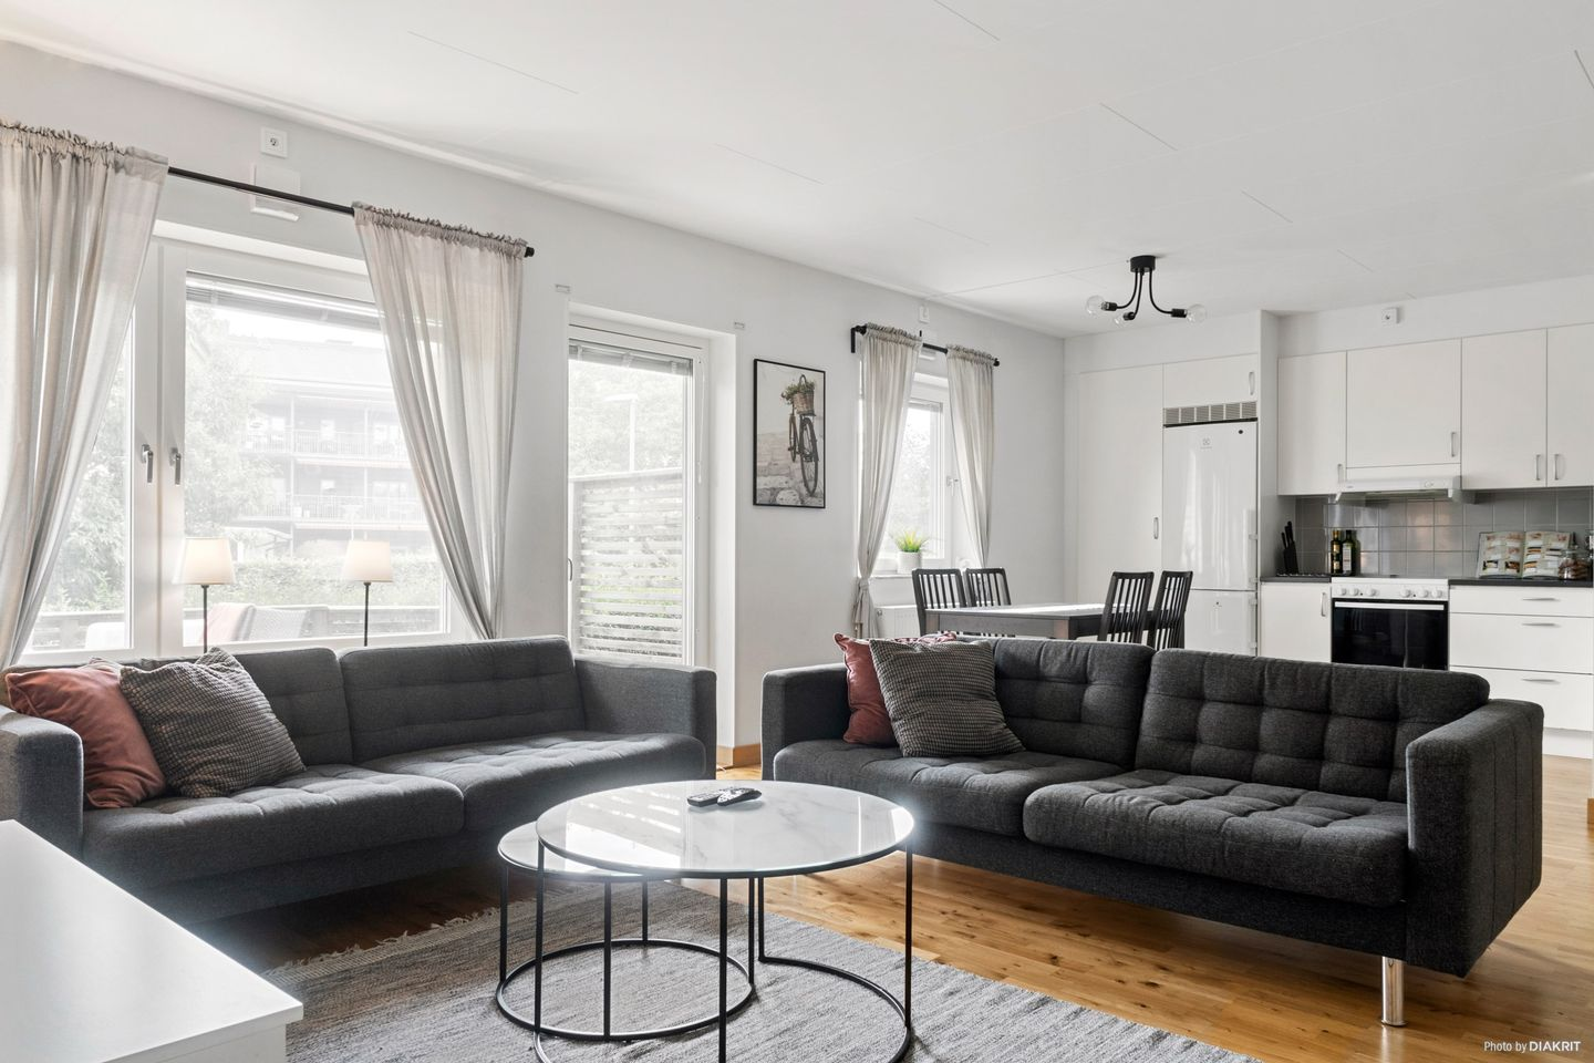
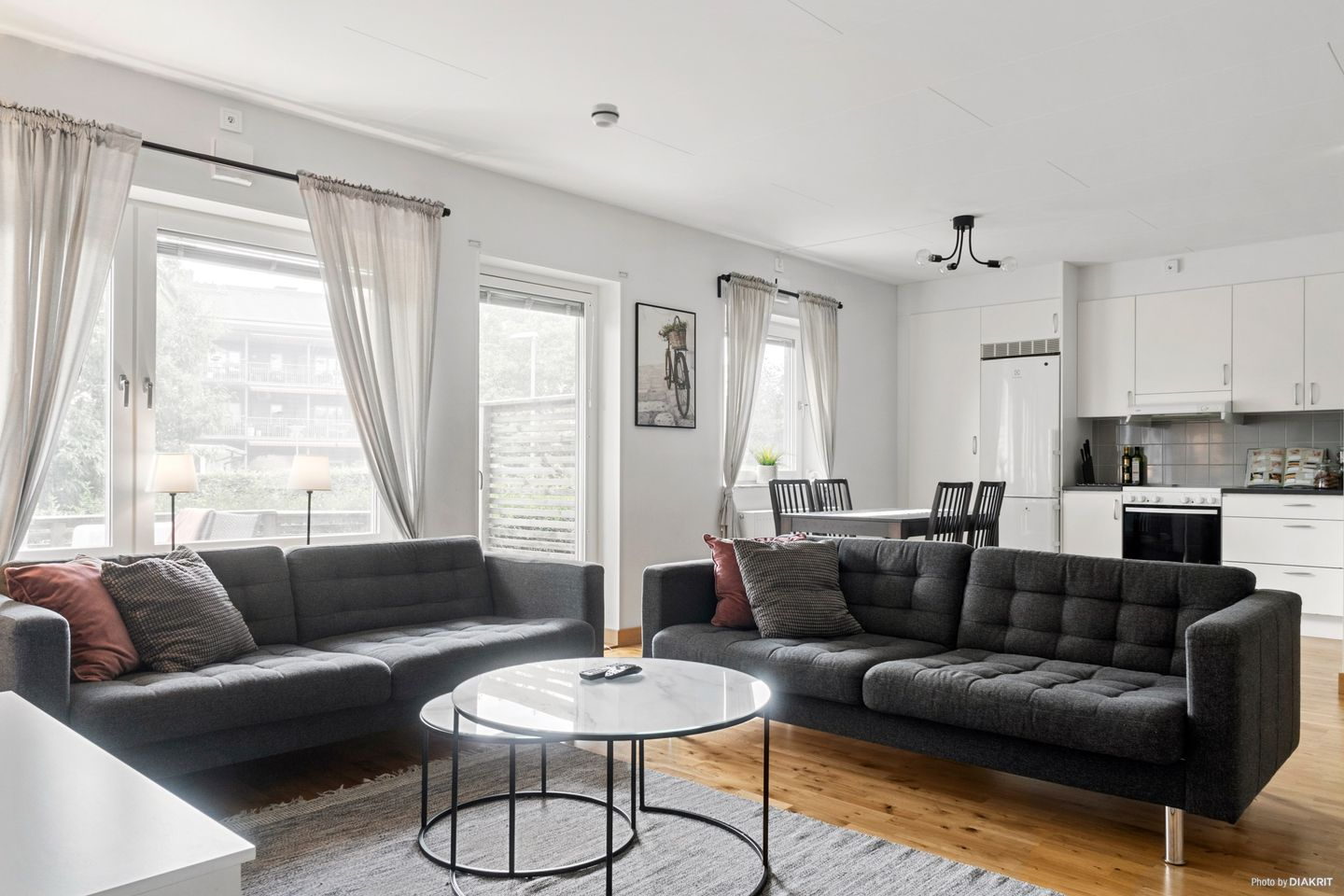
+ smoke detector (605, 116)
